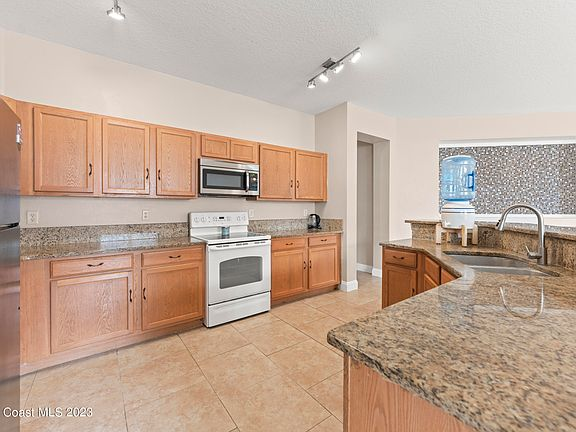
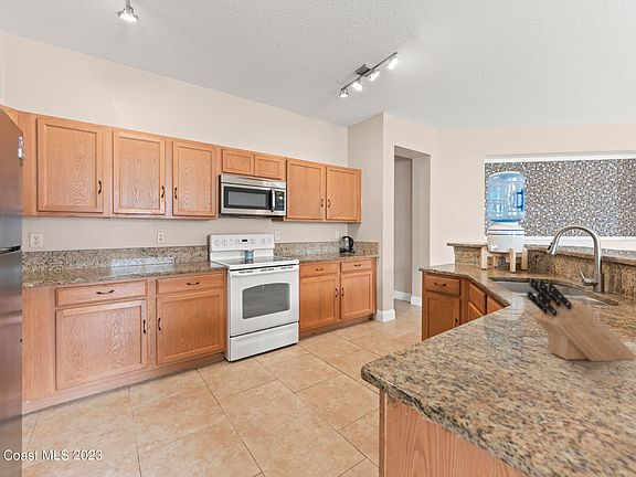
+ knife block (575, 317)
